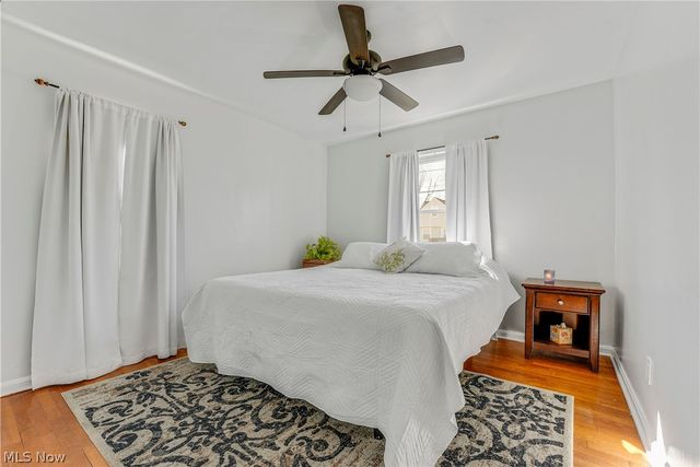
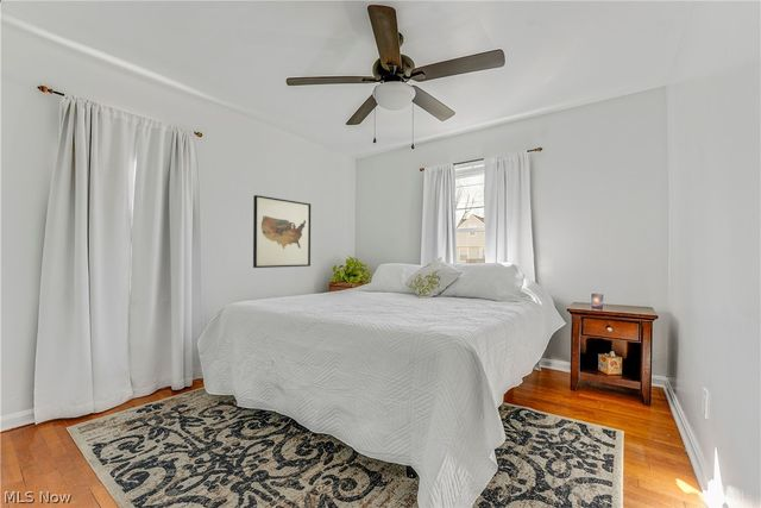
+ wall art (283, 233)
